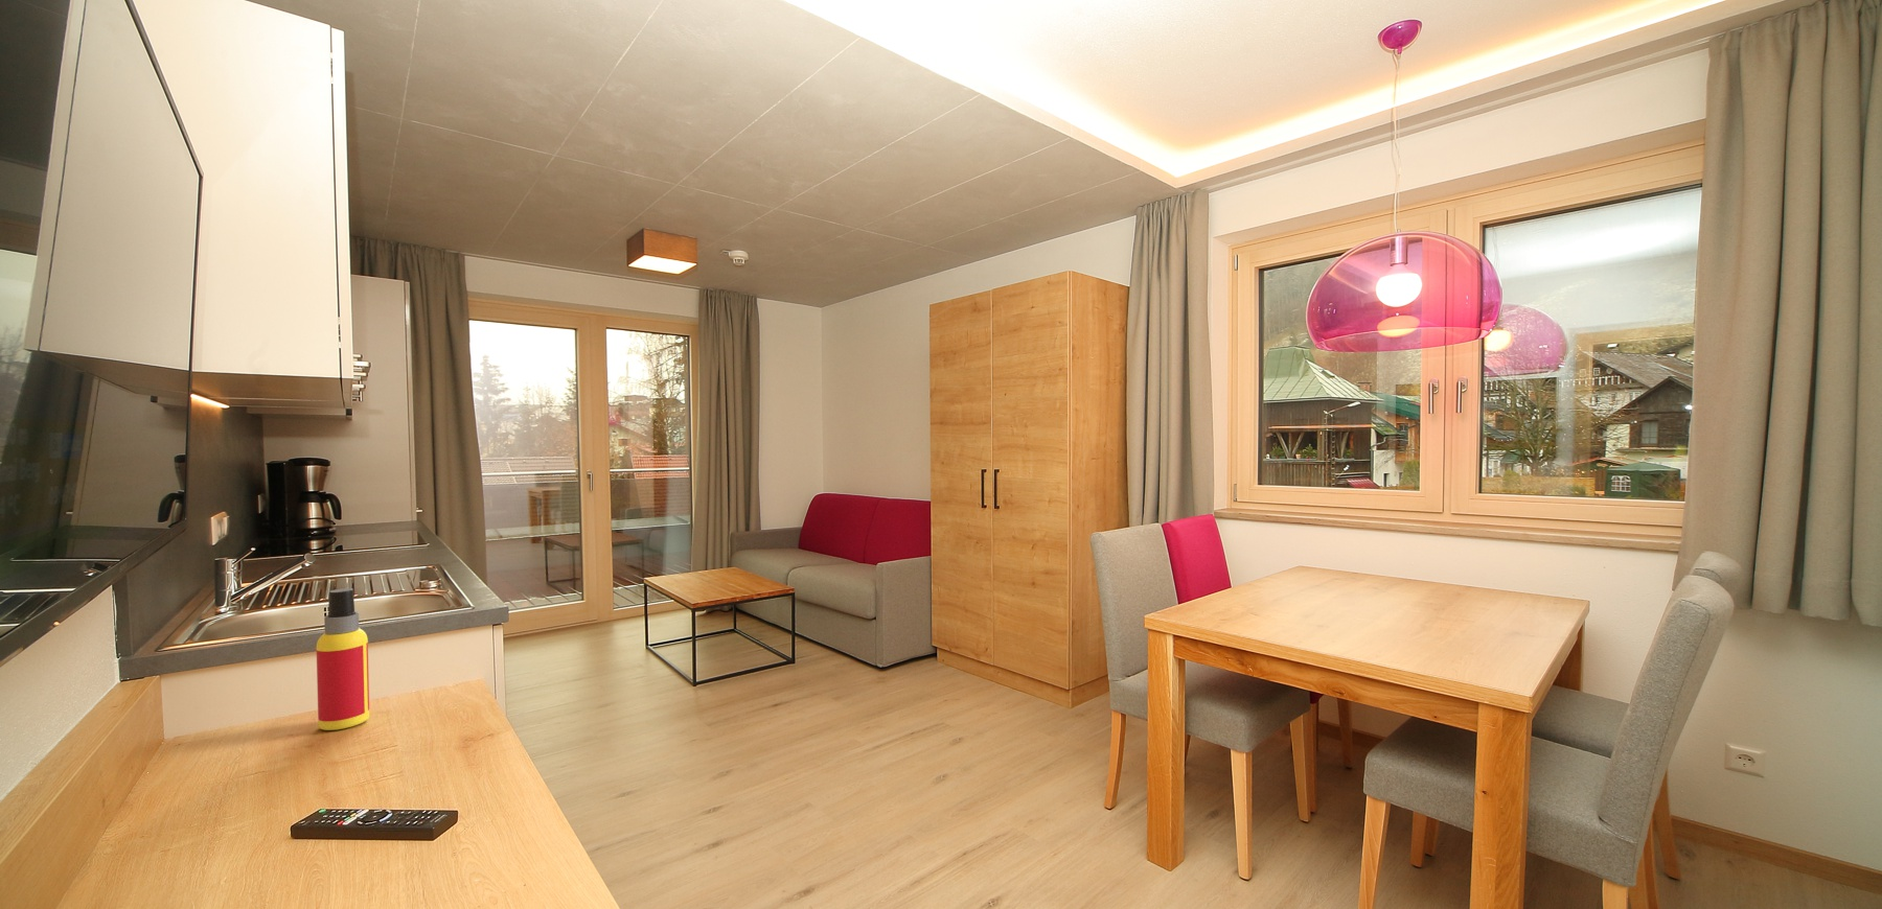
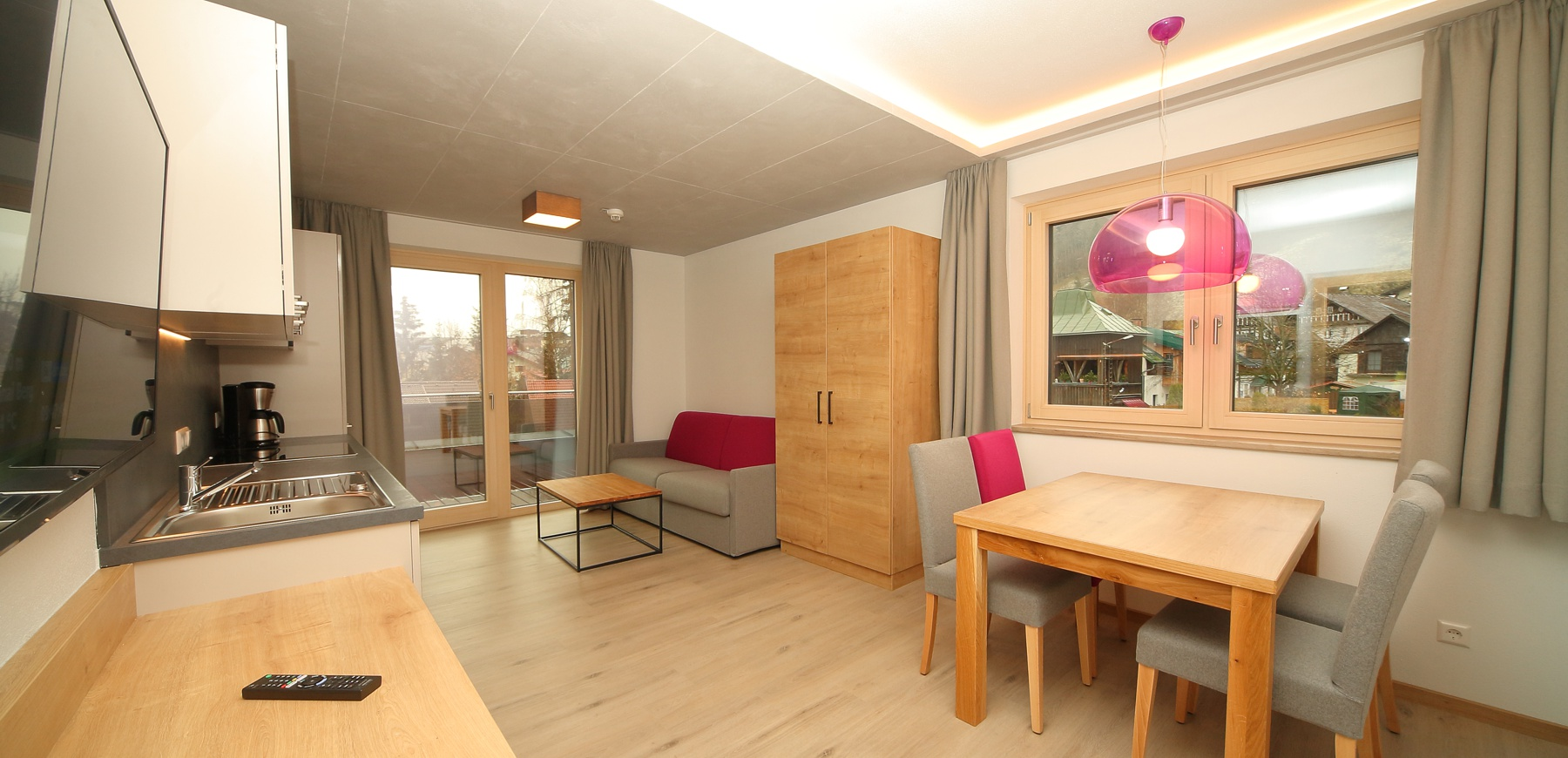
- spray bottle (342, 656)
